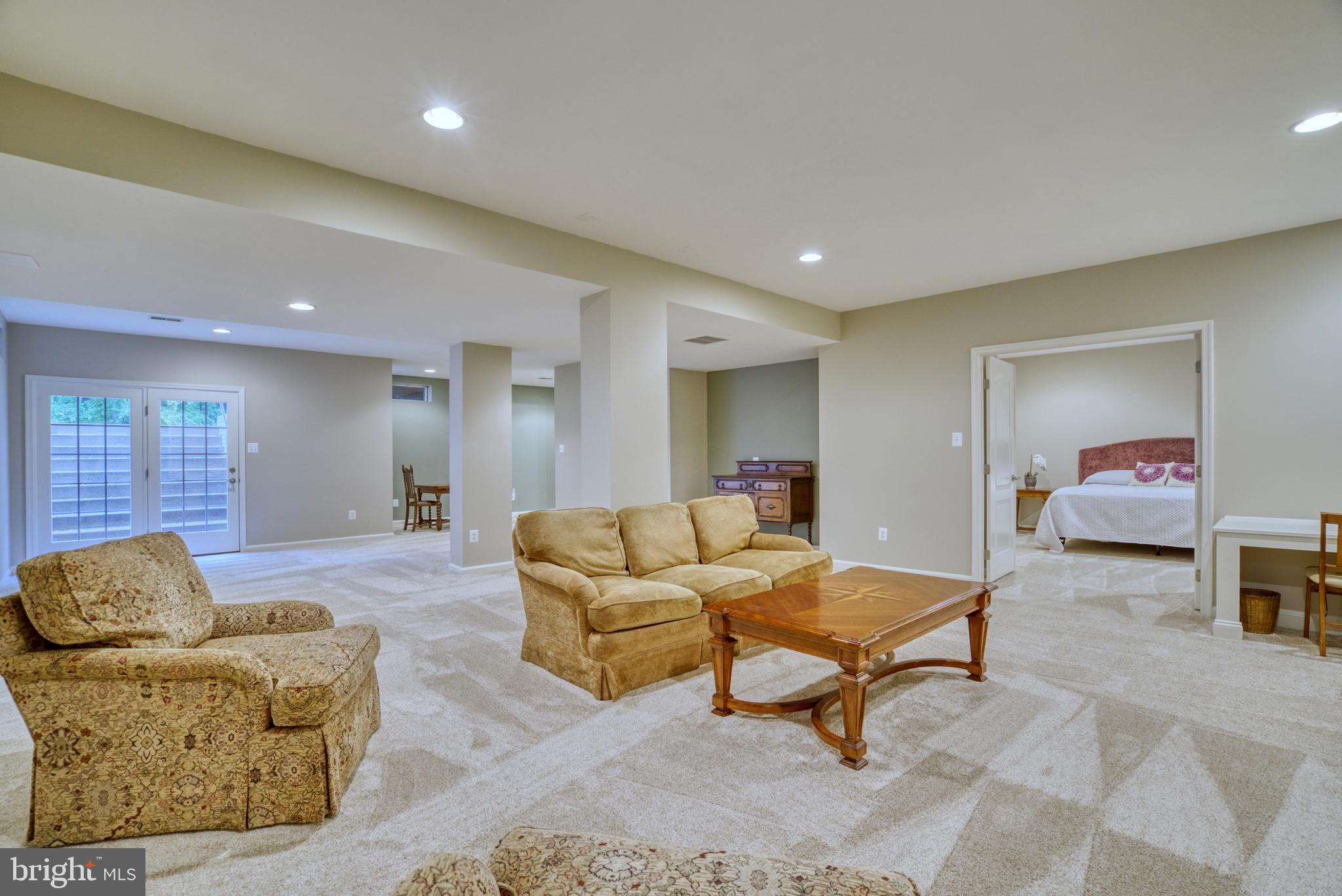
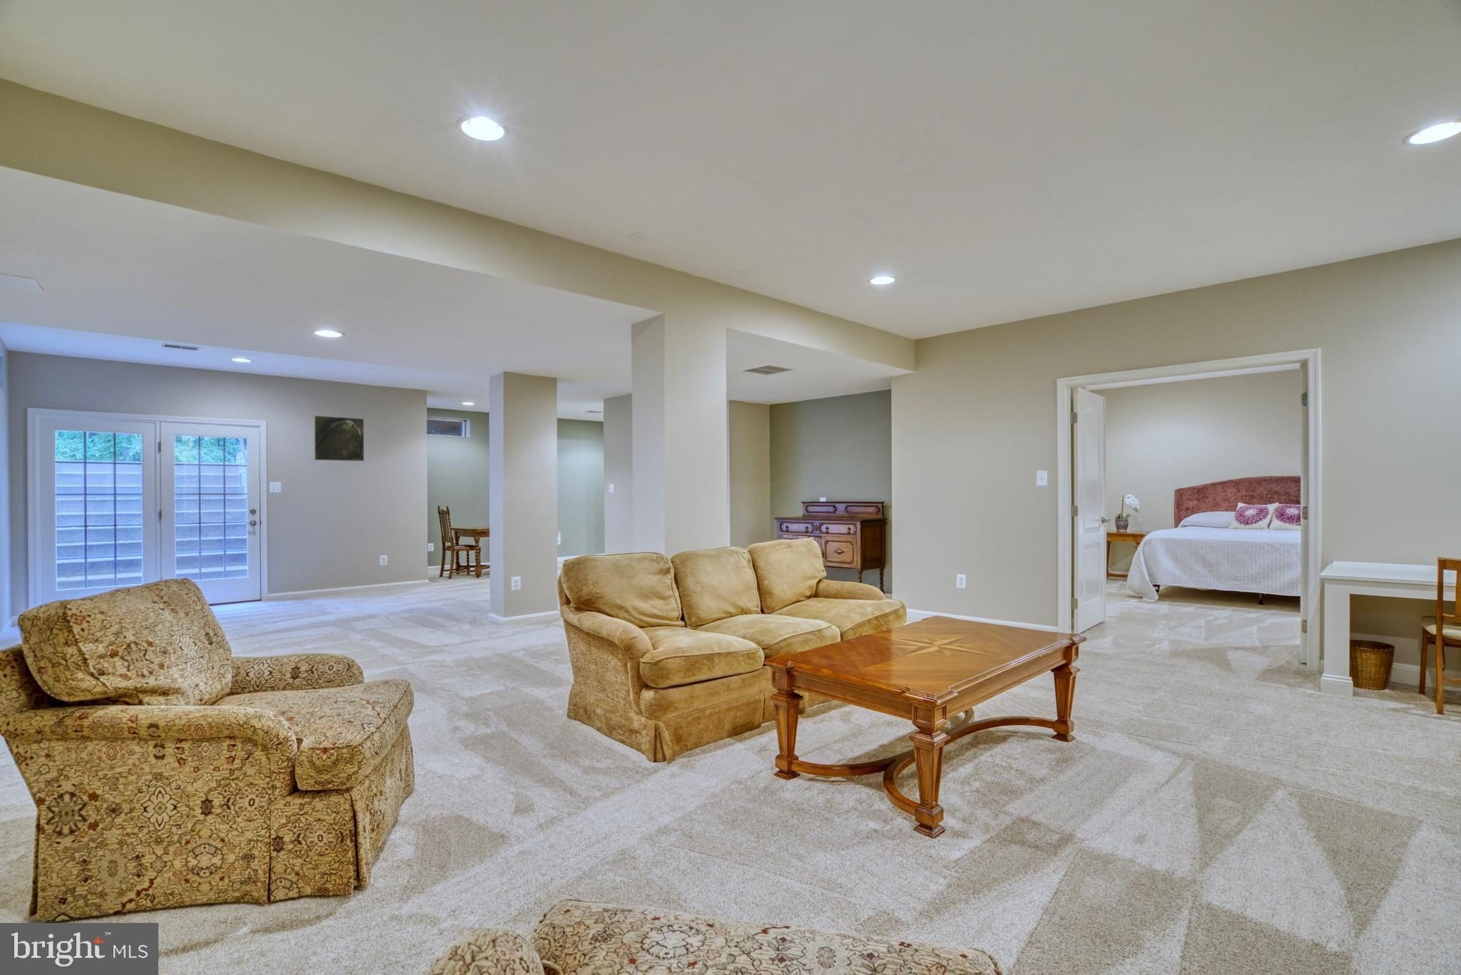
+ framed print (340, 439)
